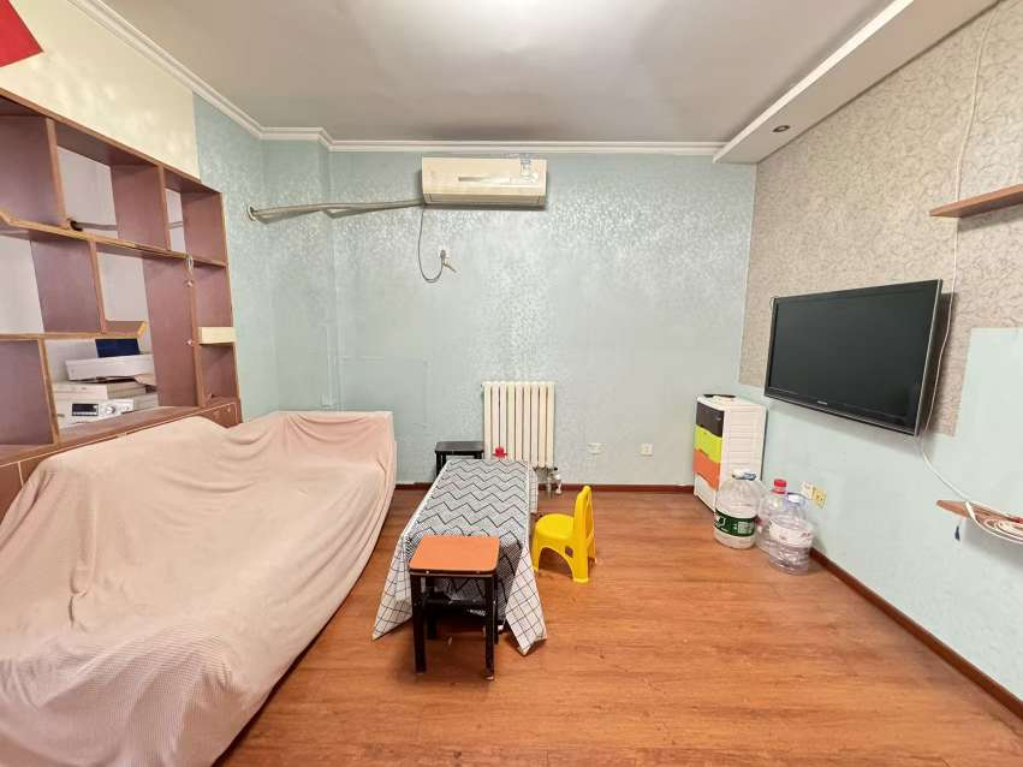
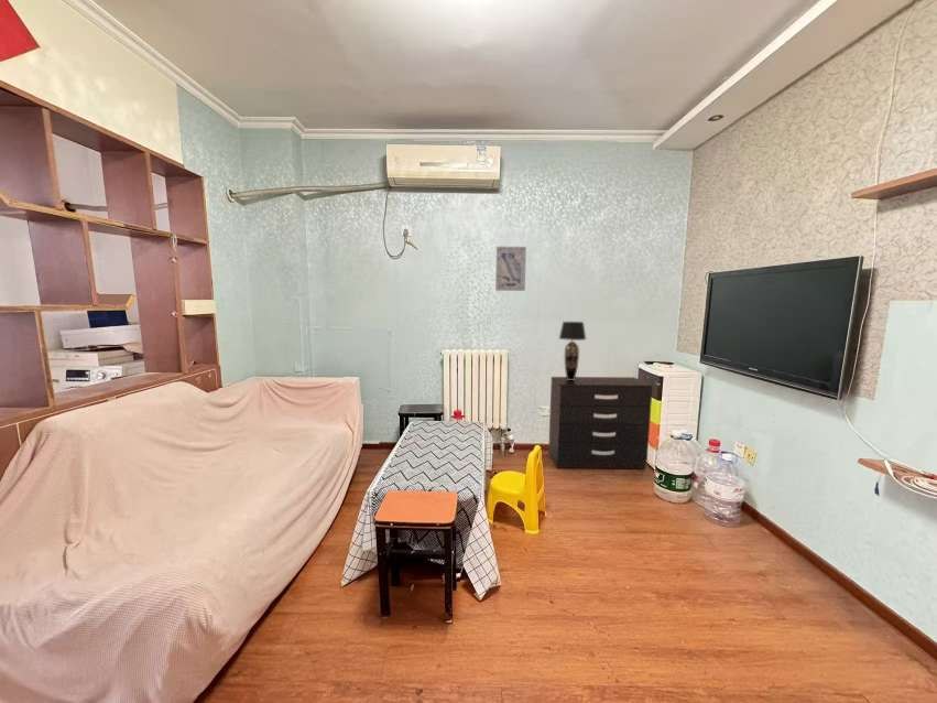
+ table lamp (571, 350)
+ dresser (597, 421)
+ wall art (510, 268)
